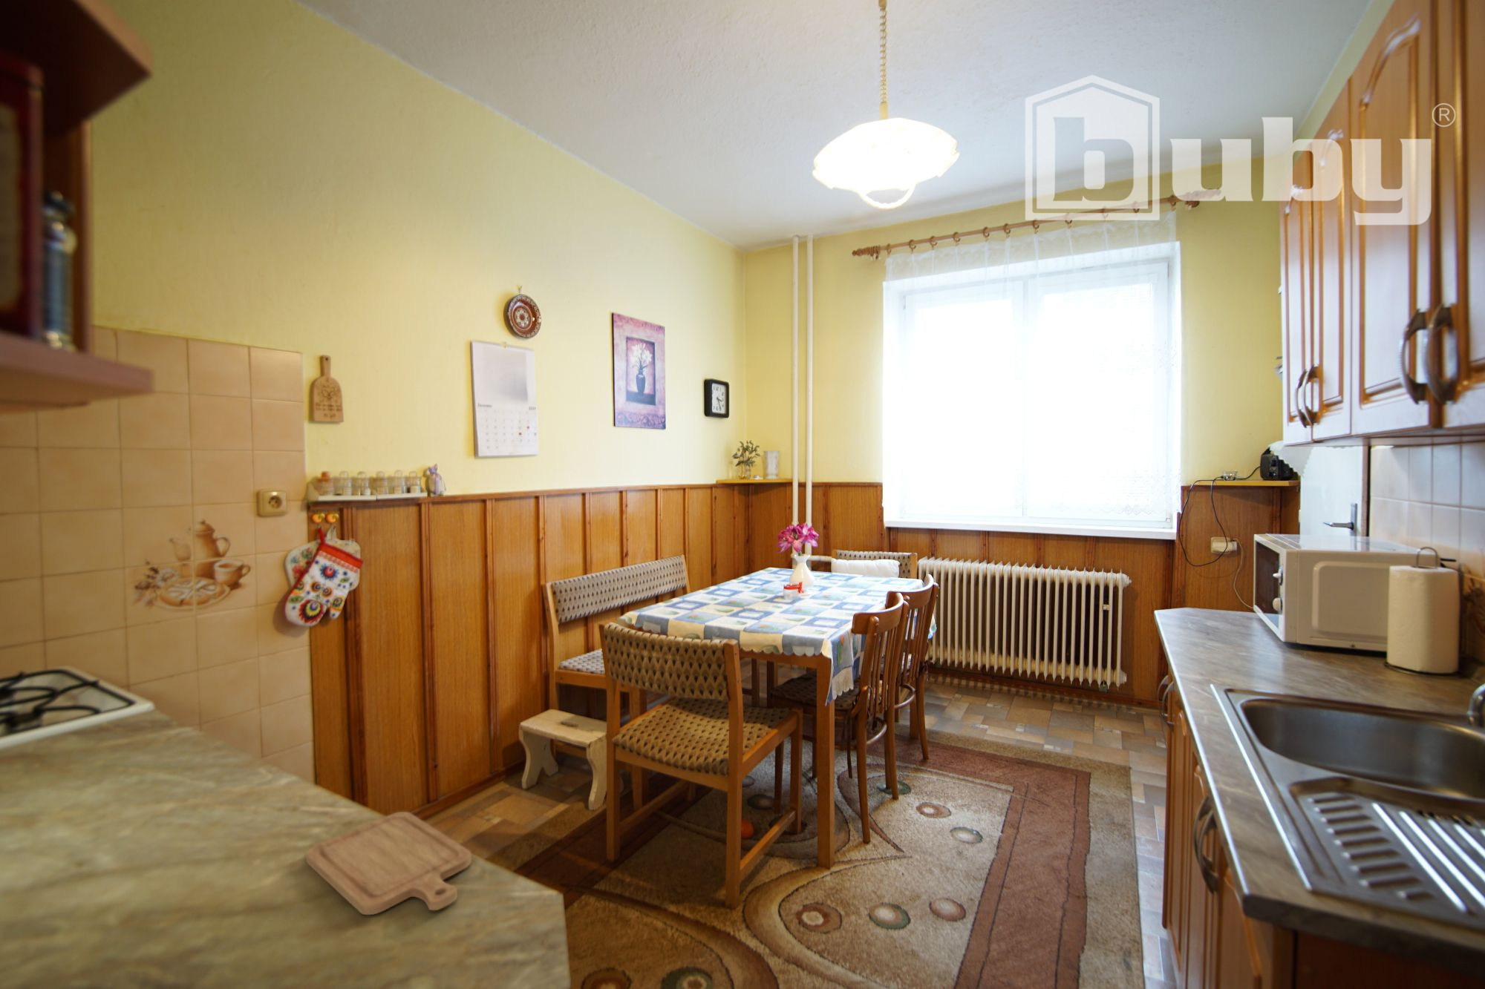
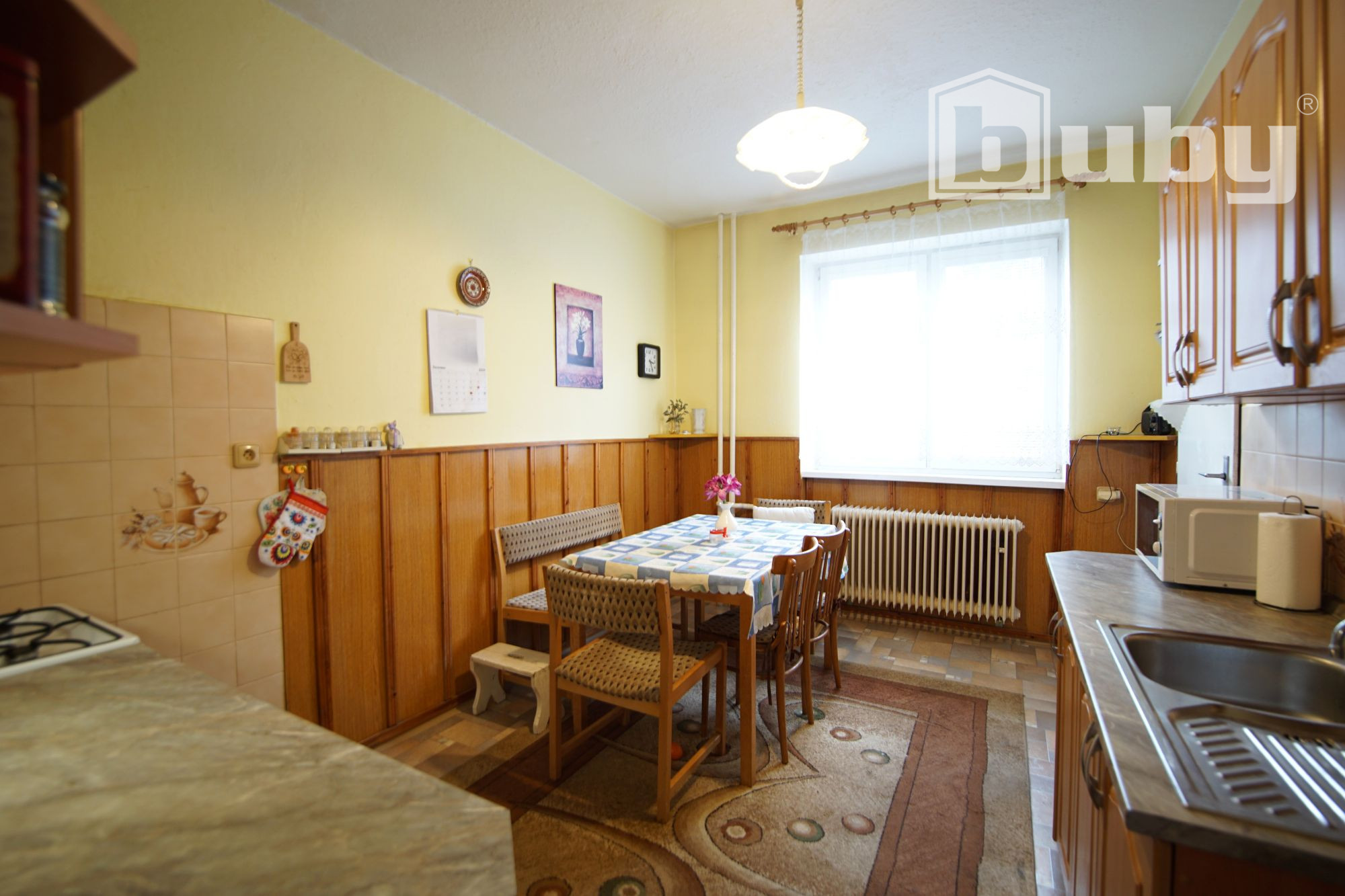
- chopping board (397, 863)
